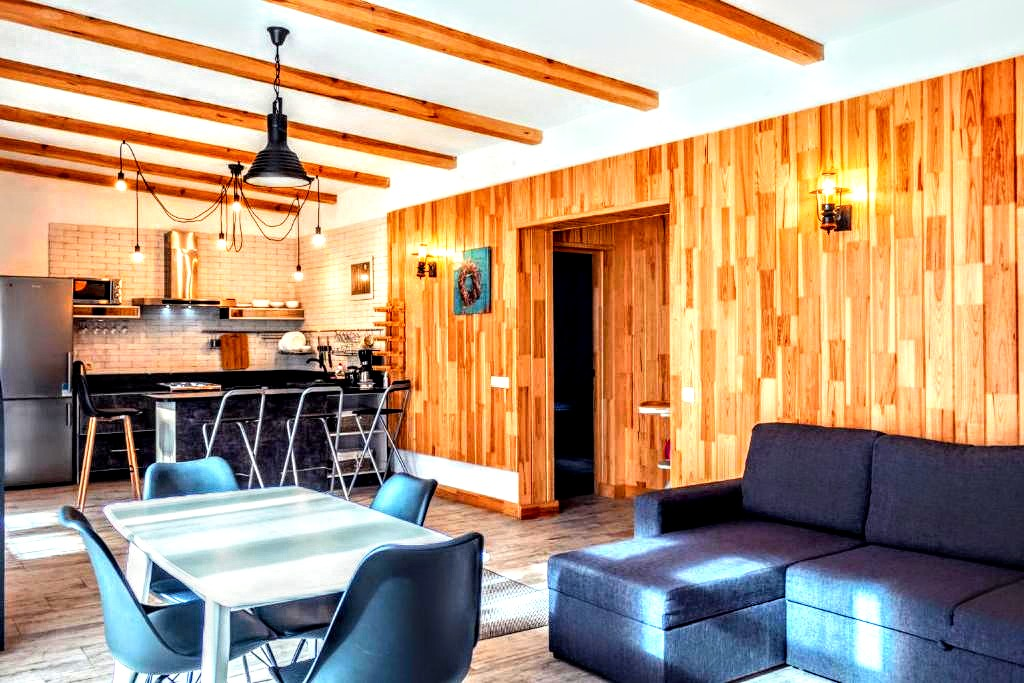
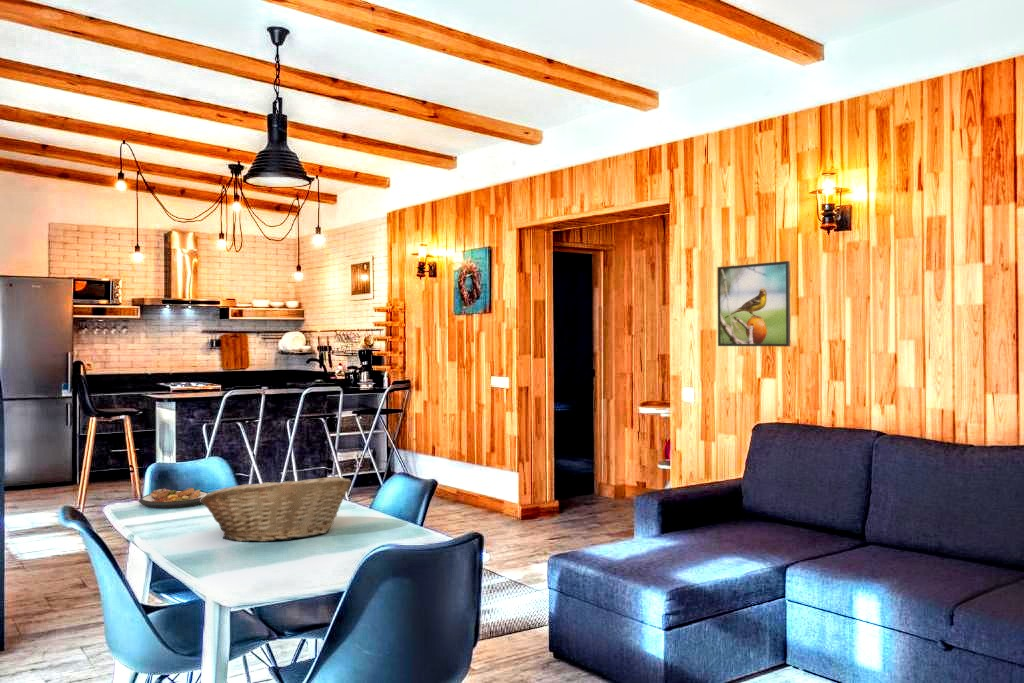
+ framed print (752, 305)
+ fruit basket (278, 503)
+ plate (175, 496)
